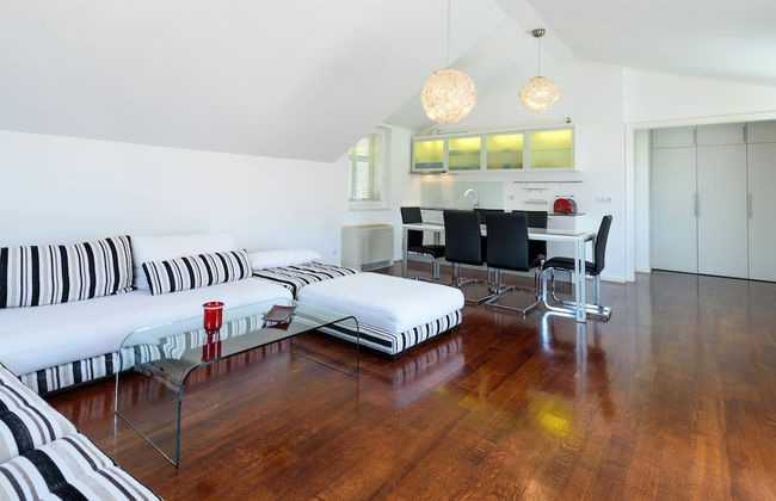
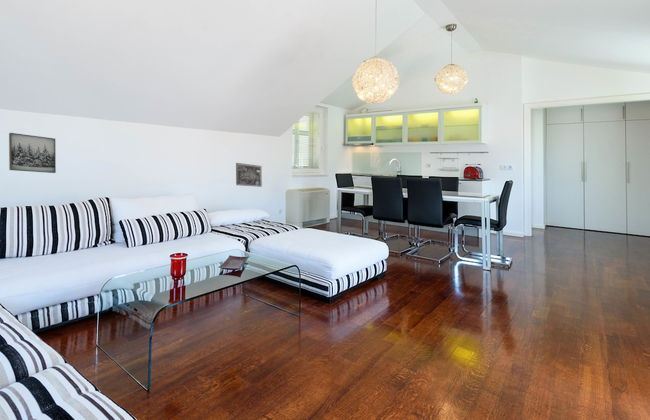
+ wall art (249, 175)
+ wall art (33, 153)
